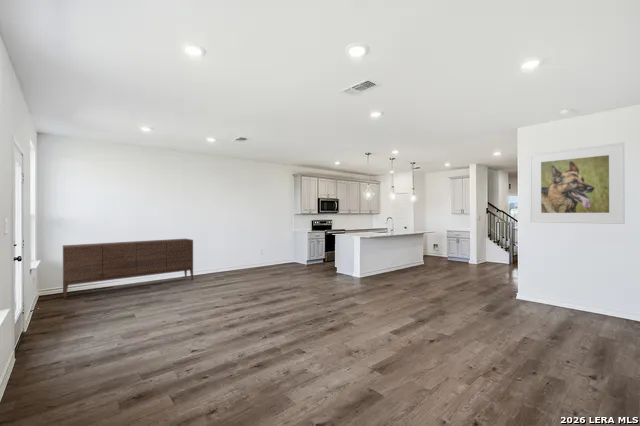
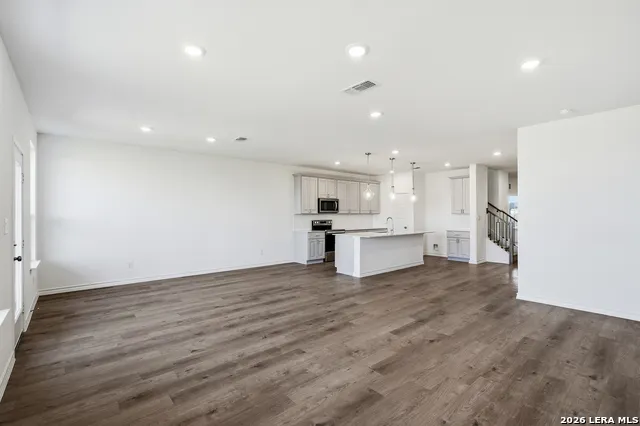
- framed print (573, 185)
- sideboard (133, 264)
